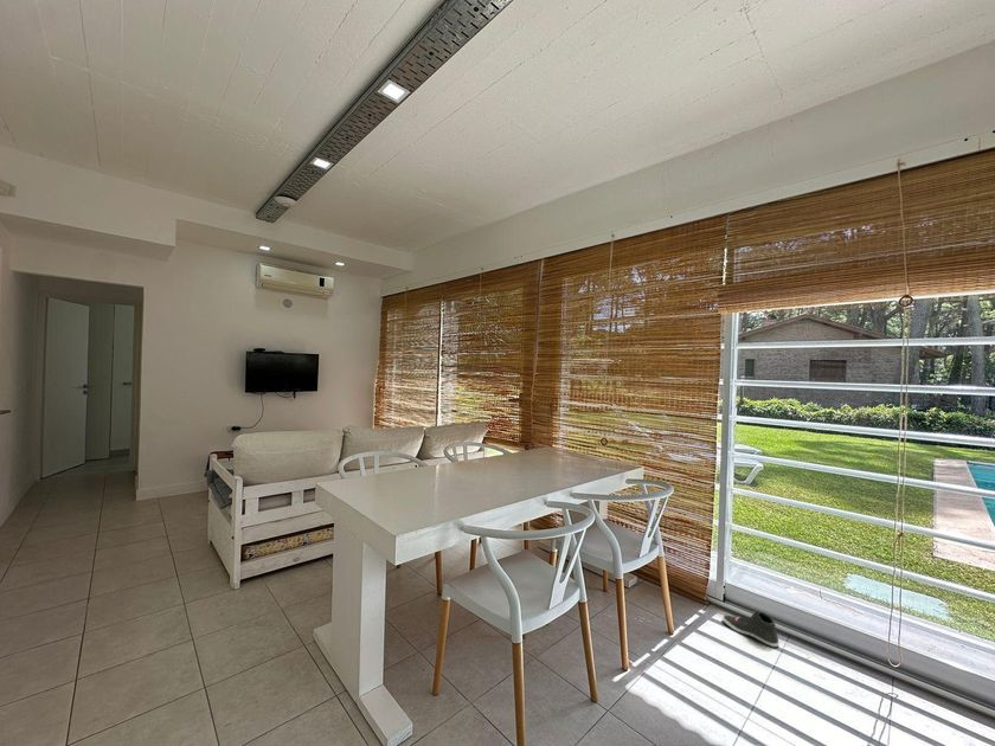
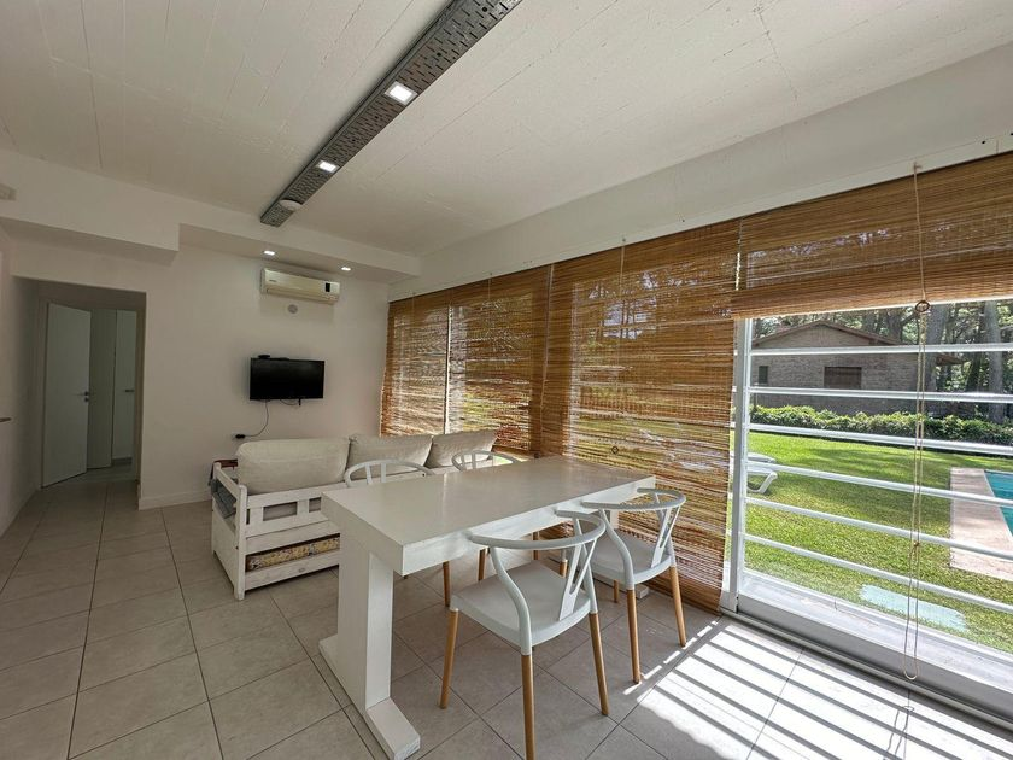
- sneaker (750, 620)
